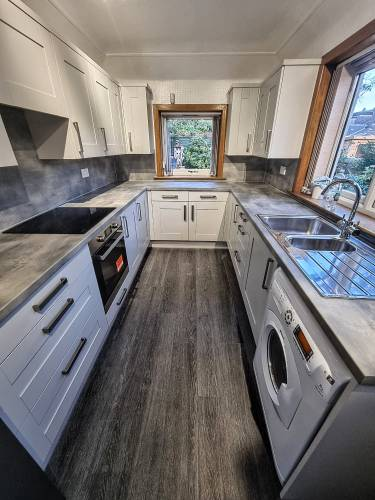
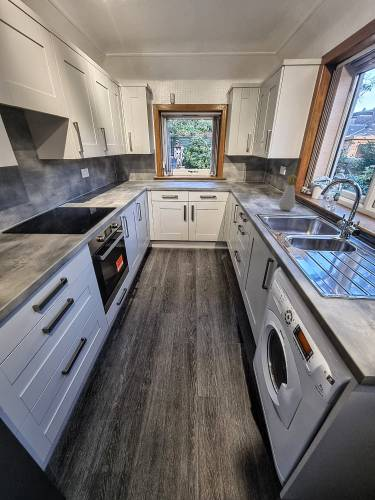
+ soap bottle (289, 193)
